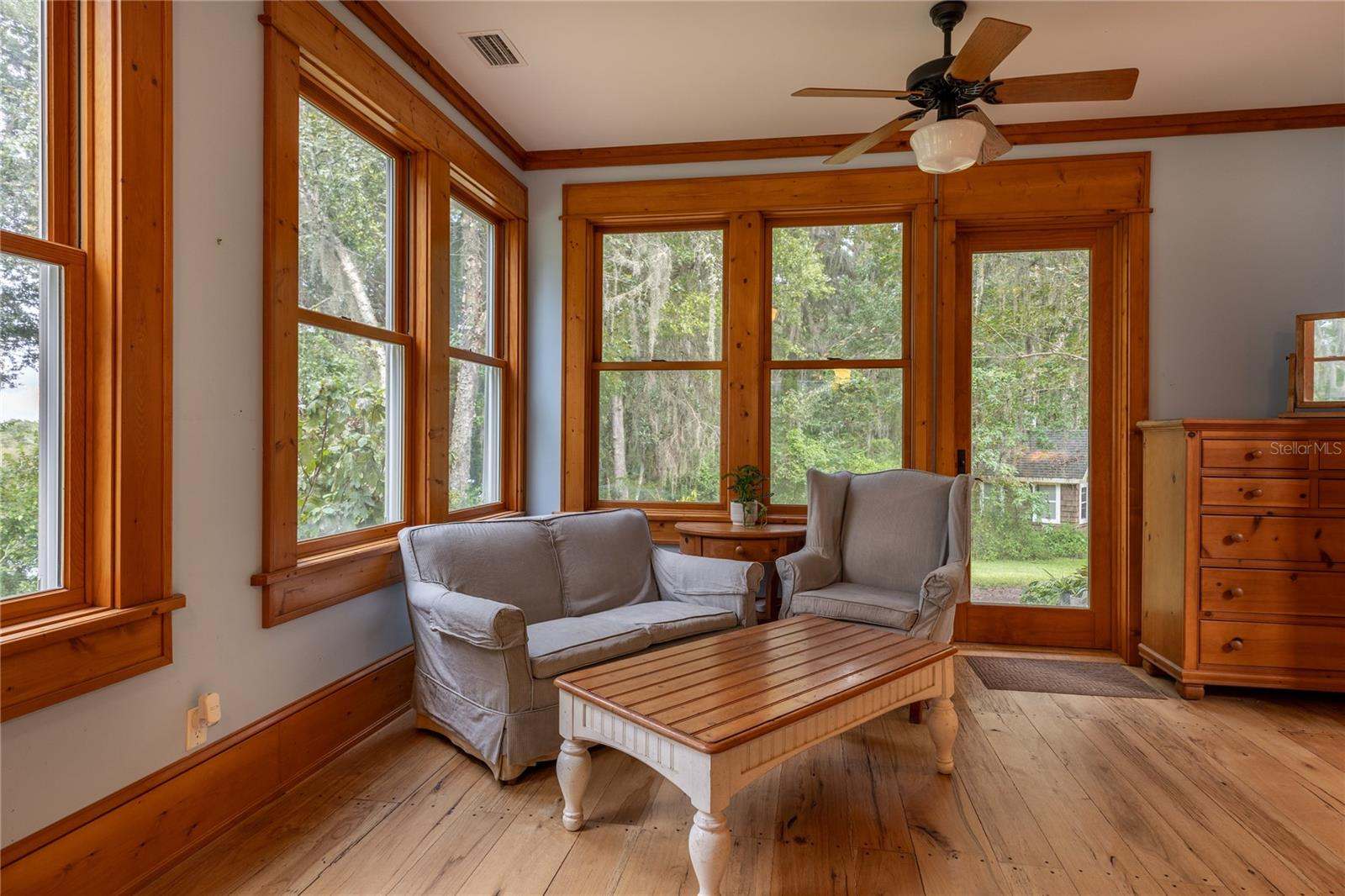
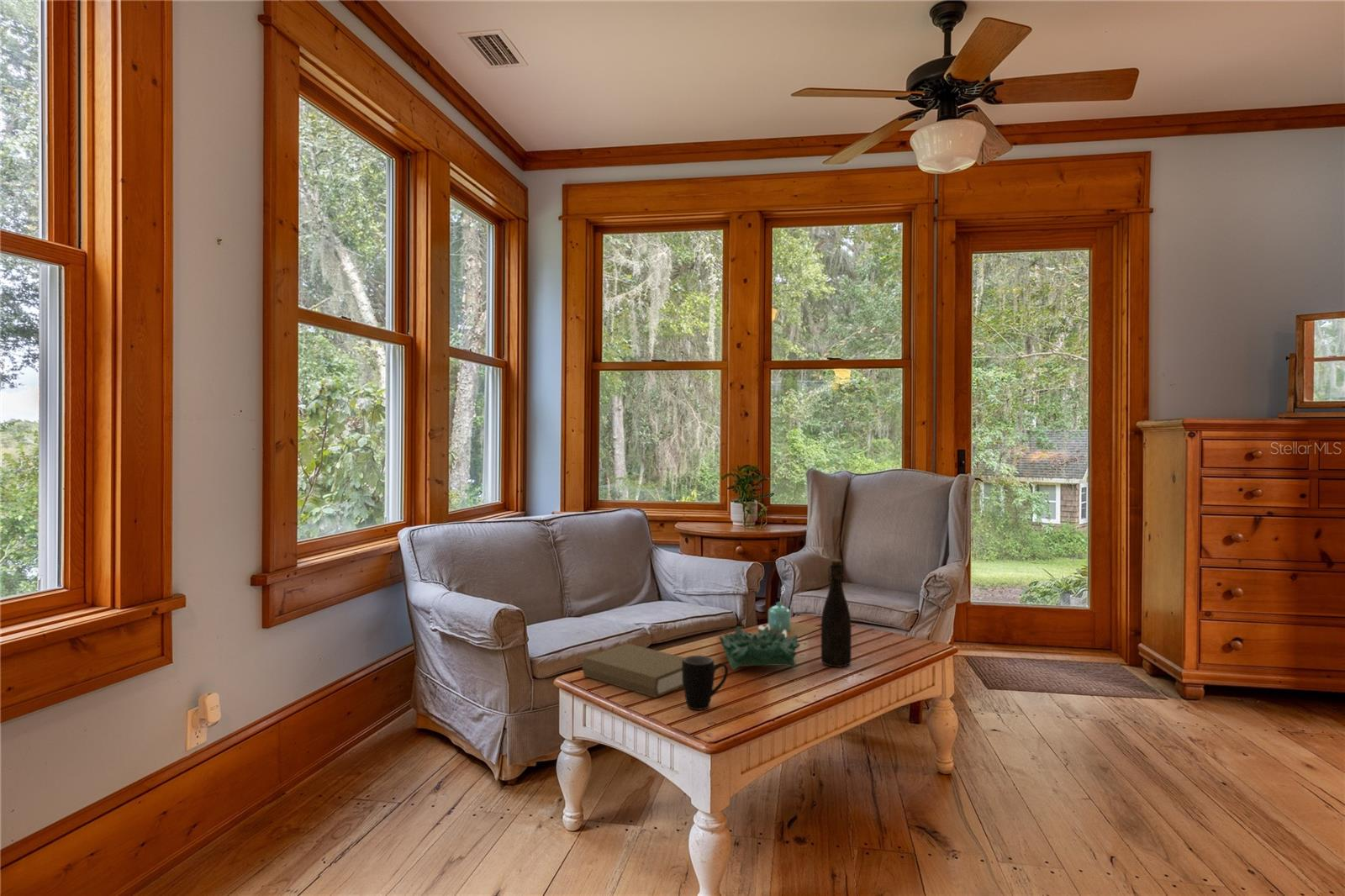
+ bottle (836, 611)
+ mug (705, 682)
+ candle (785, 608)
+ decorative bowl (758, 648)
+ book (640, 668)
